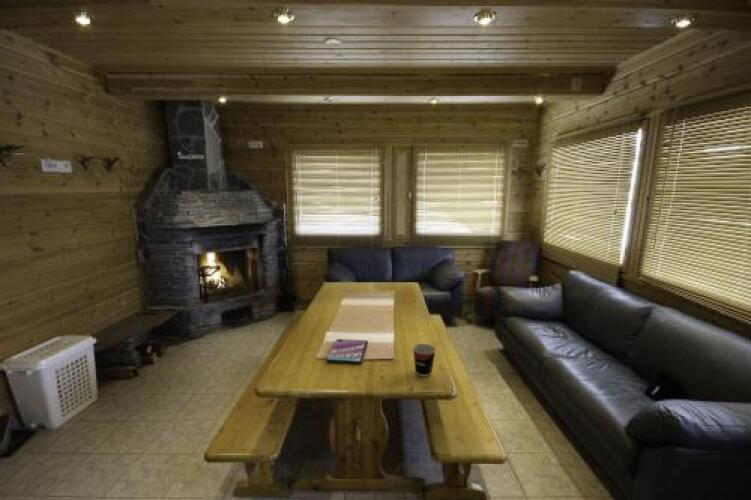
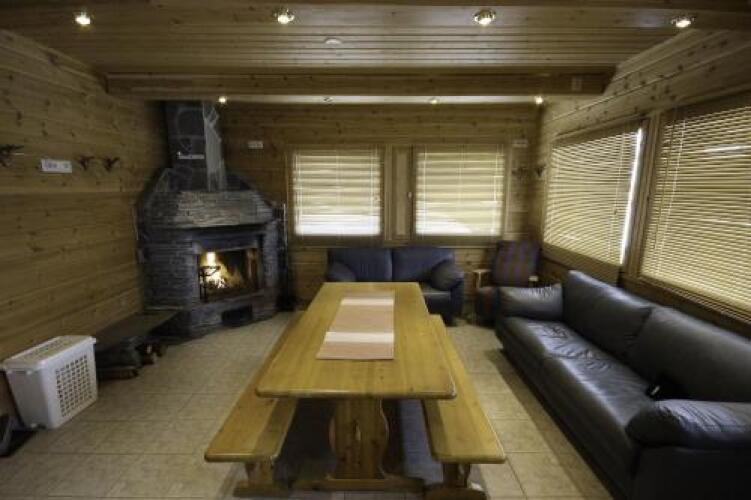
- video game case (348, 350)
- cup (423, 360)
